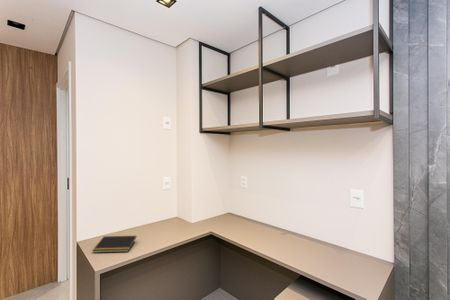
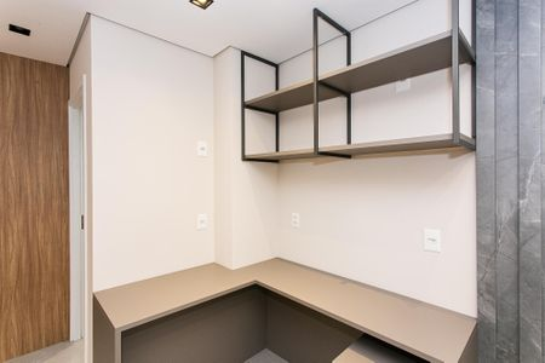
- notepad (115, 243)
